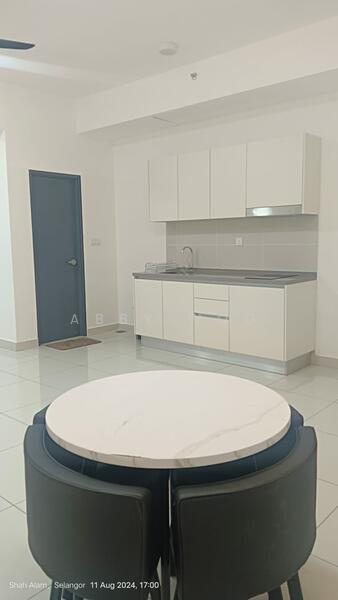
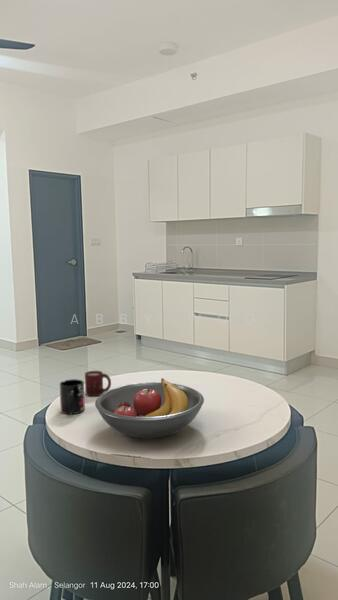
+ mug (71, 398)
+ fruit bowl (150, 409)
+ cup (98, 383)
